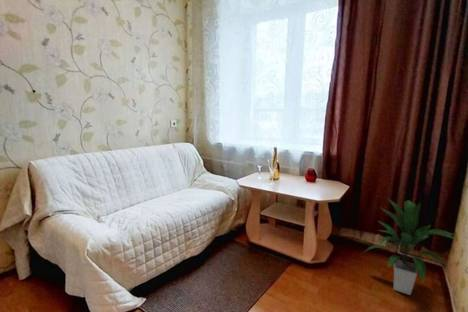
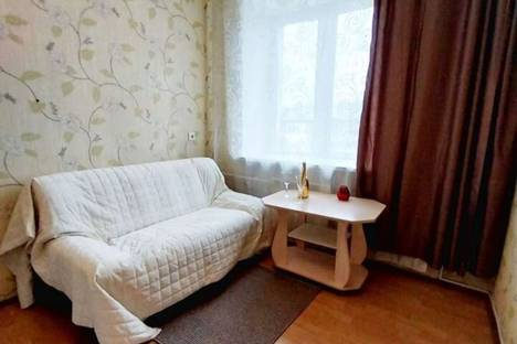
- indoor plant (404, 243)
